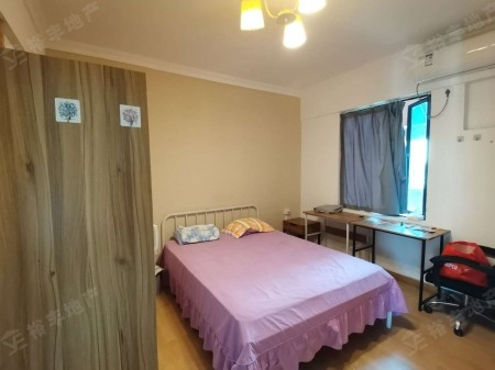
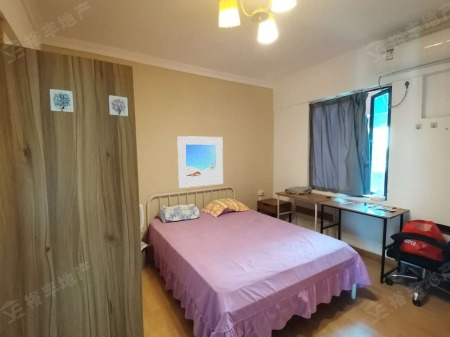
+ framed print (201, 161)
